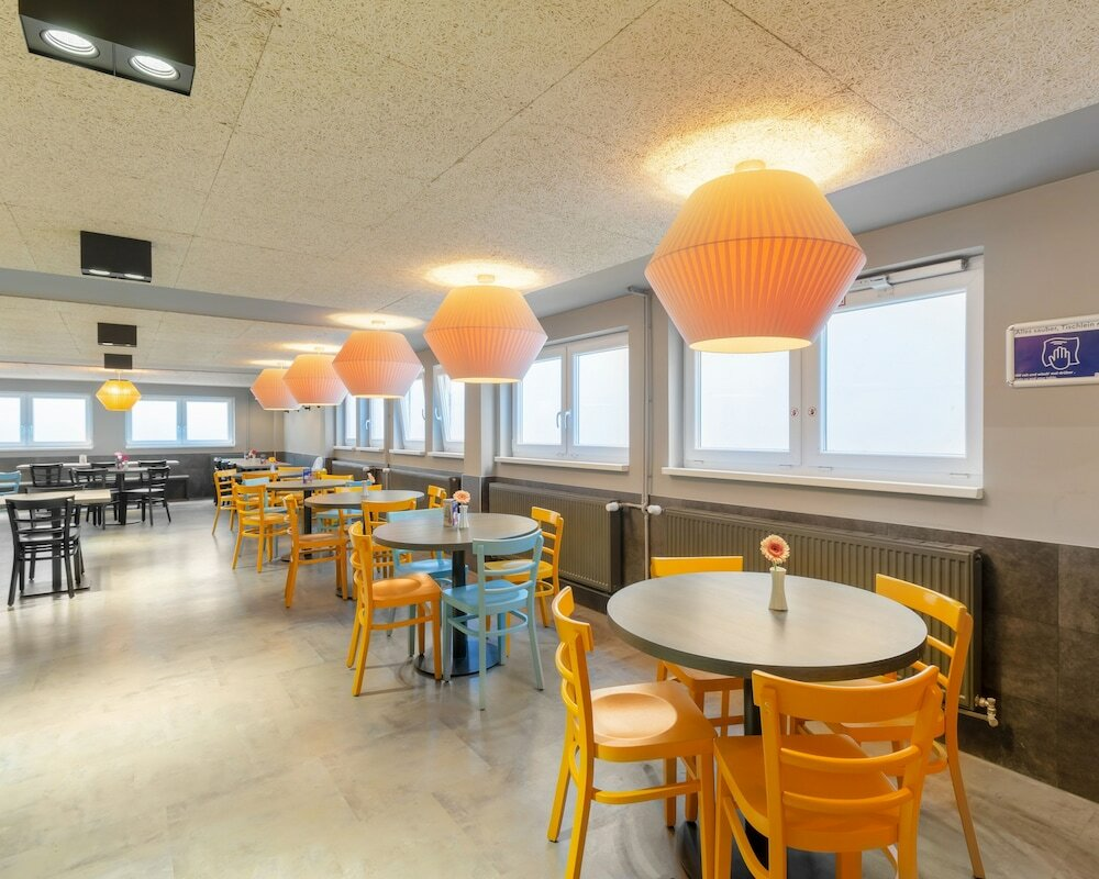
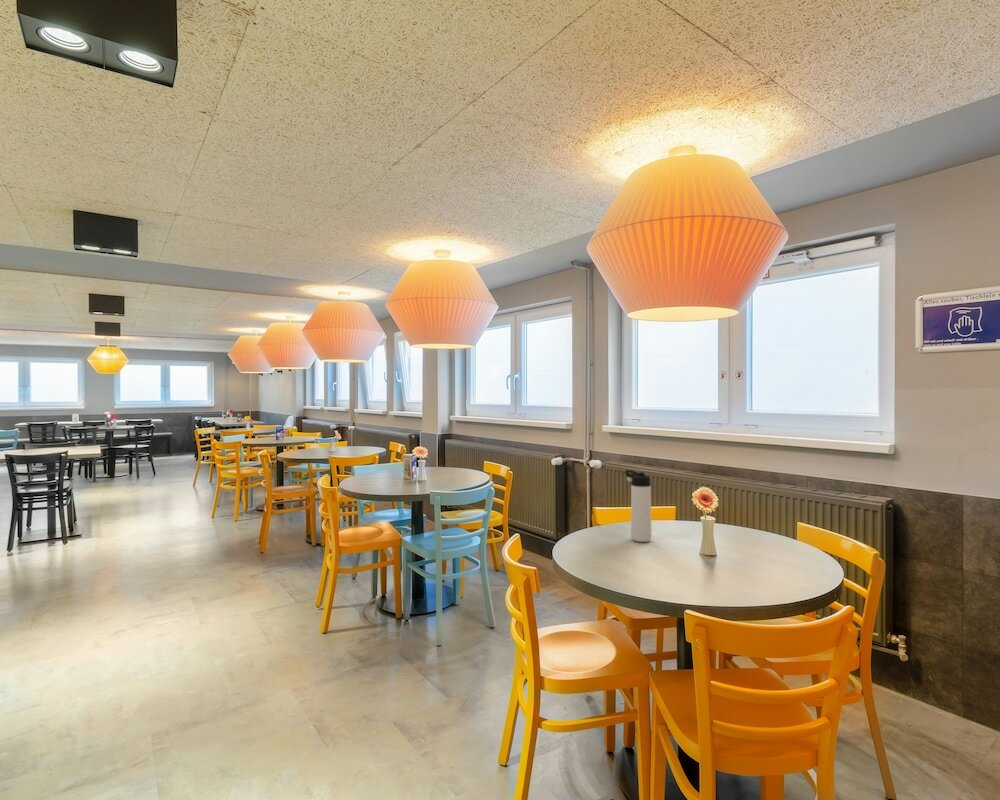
+ thermos bottle (637, 505)
